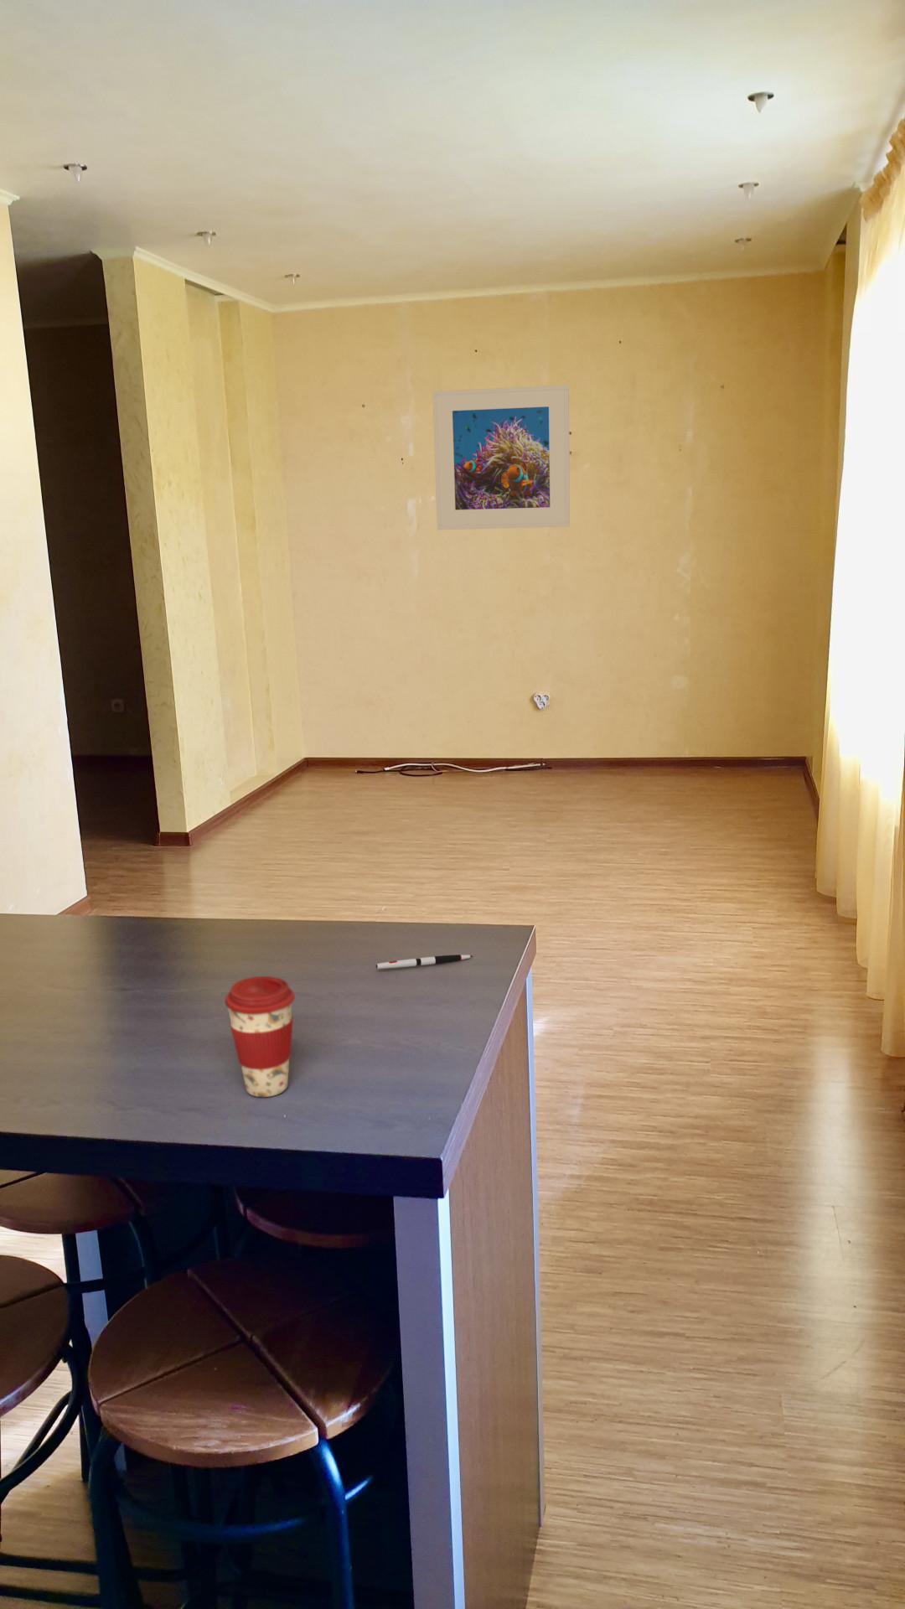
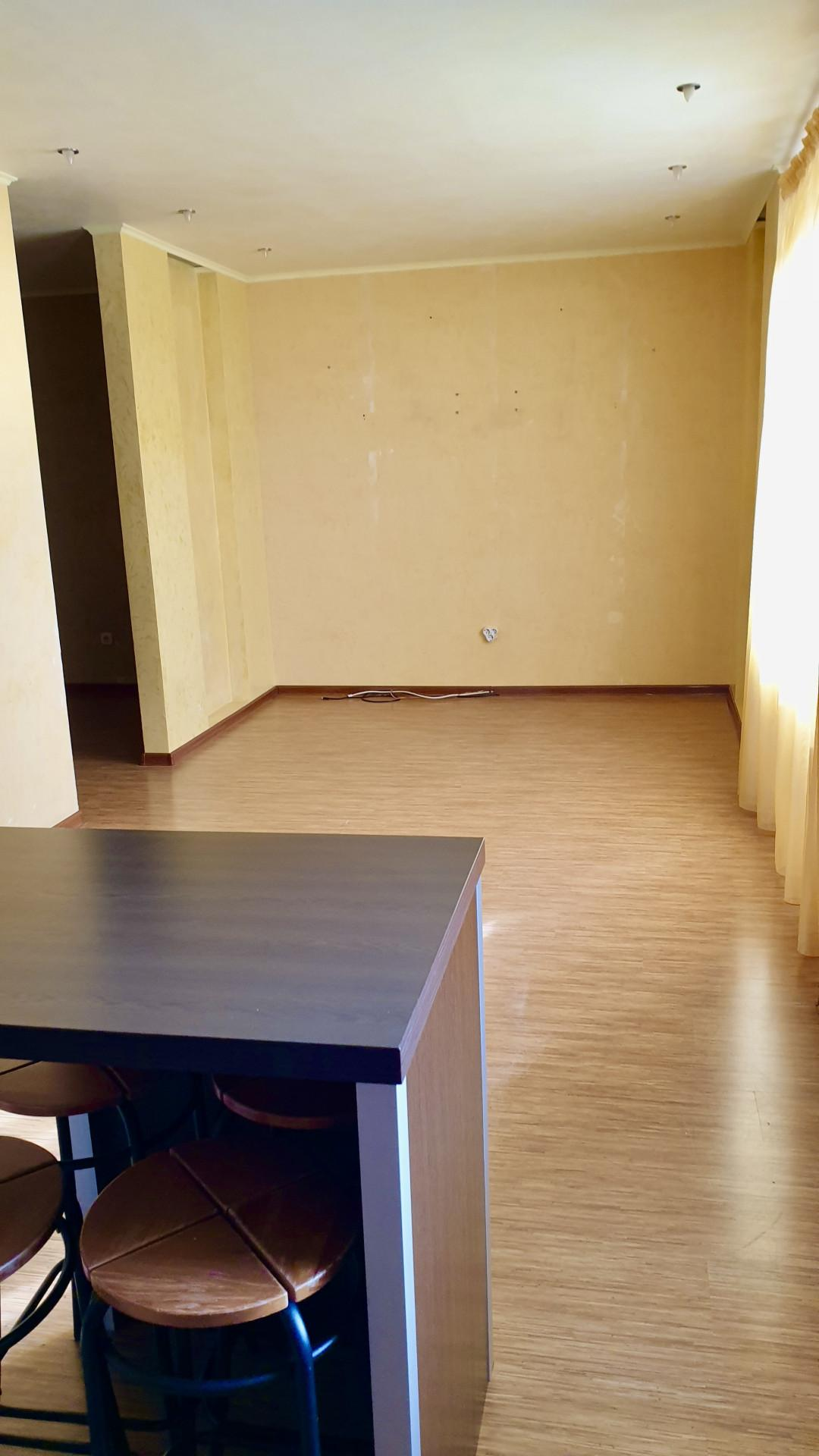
- coffee cup (262, 1038)
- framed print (501, 459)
- pen (424, 960)
